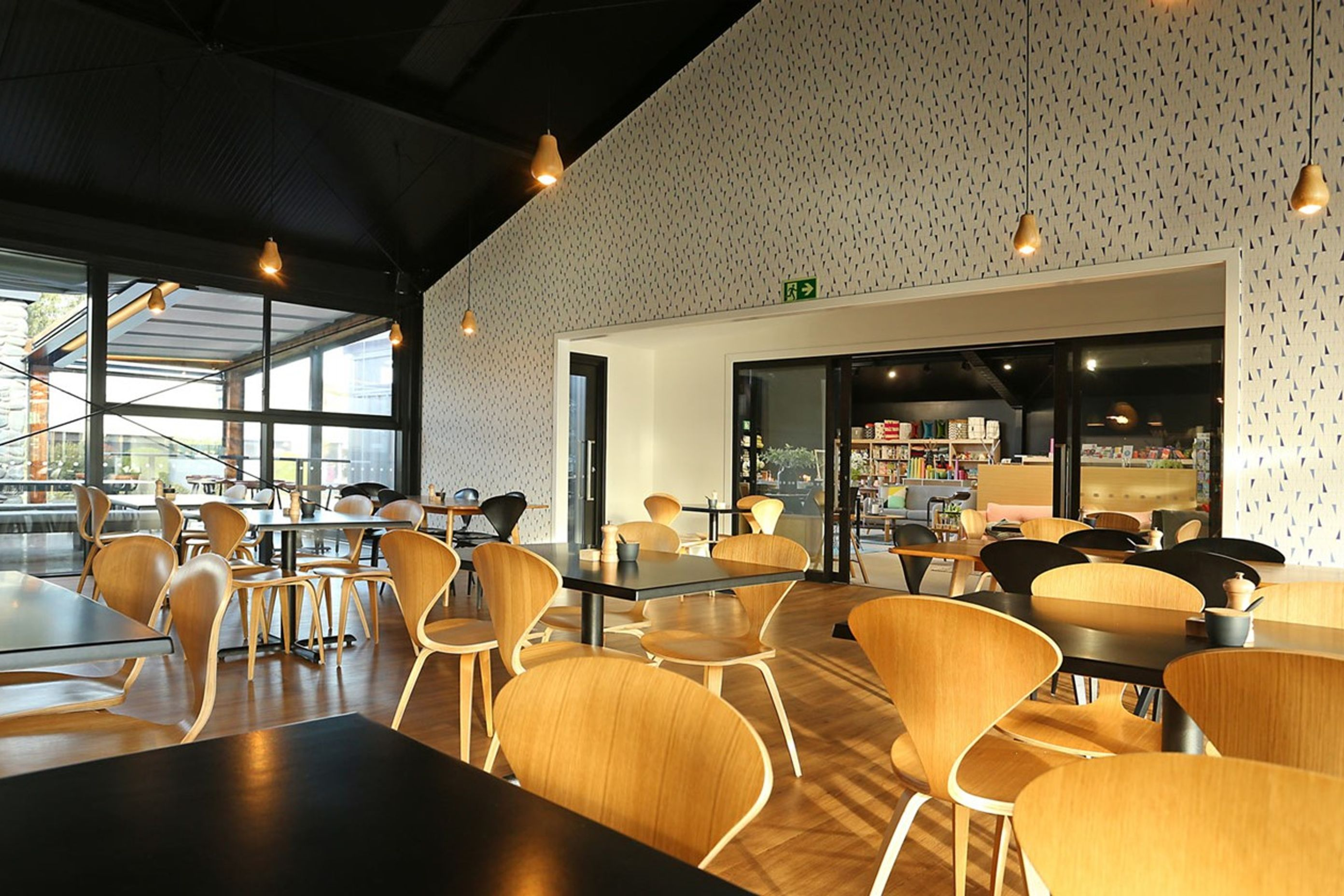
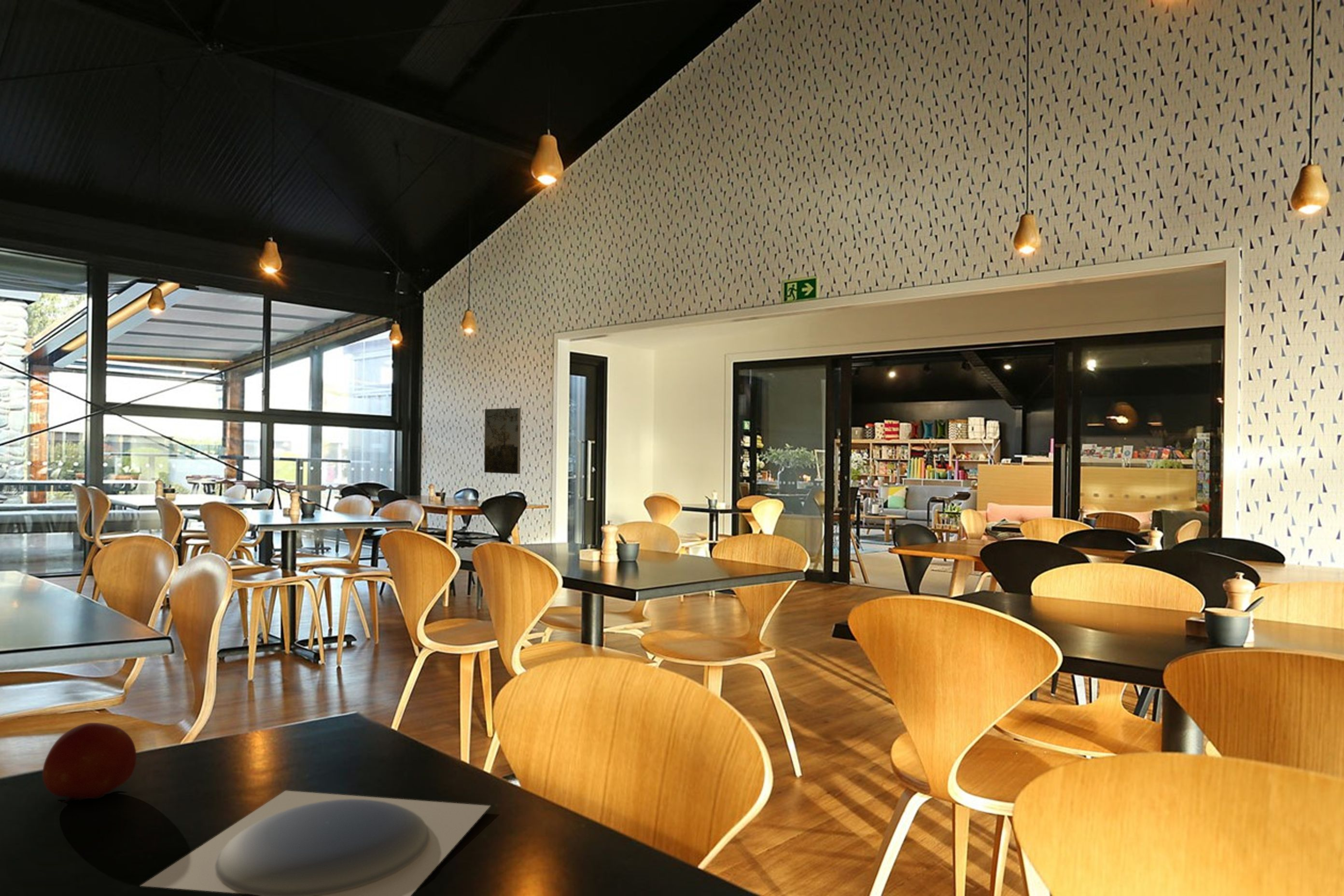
+ plate (327, 834)
+ fruit (91, 759)
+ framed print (502, 441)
